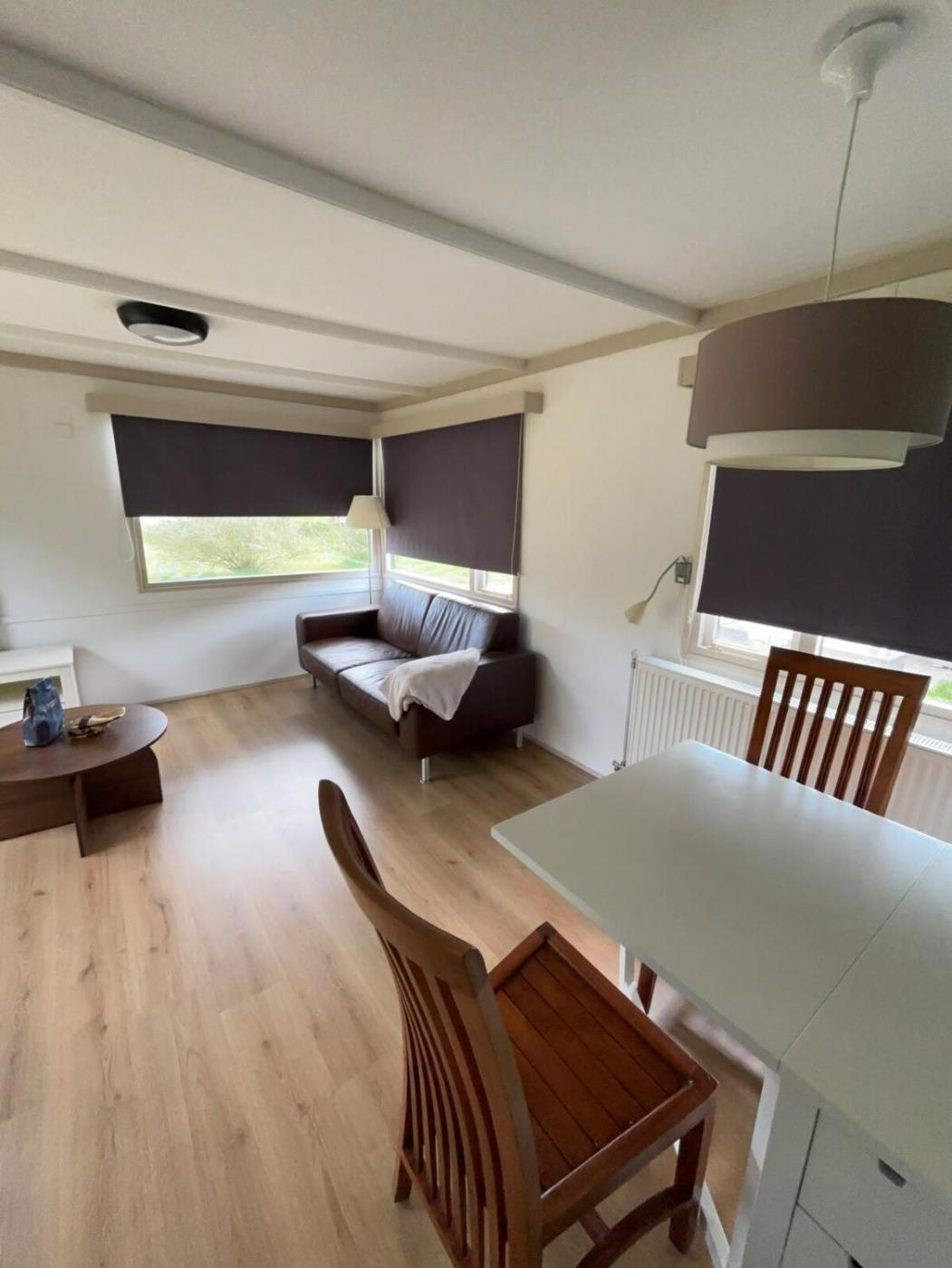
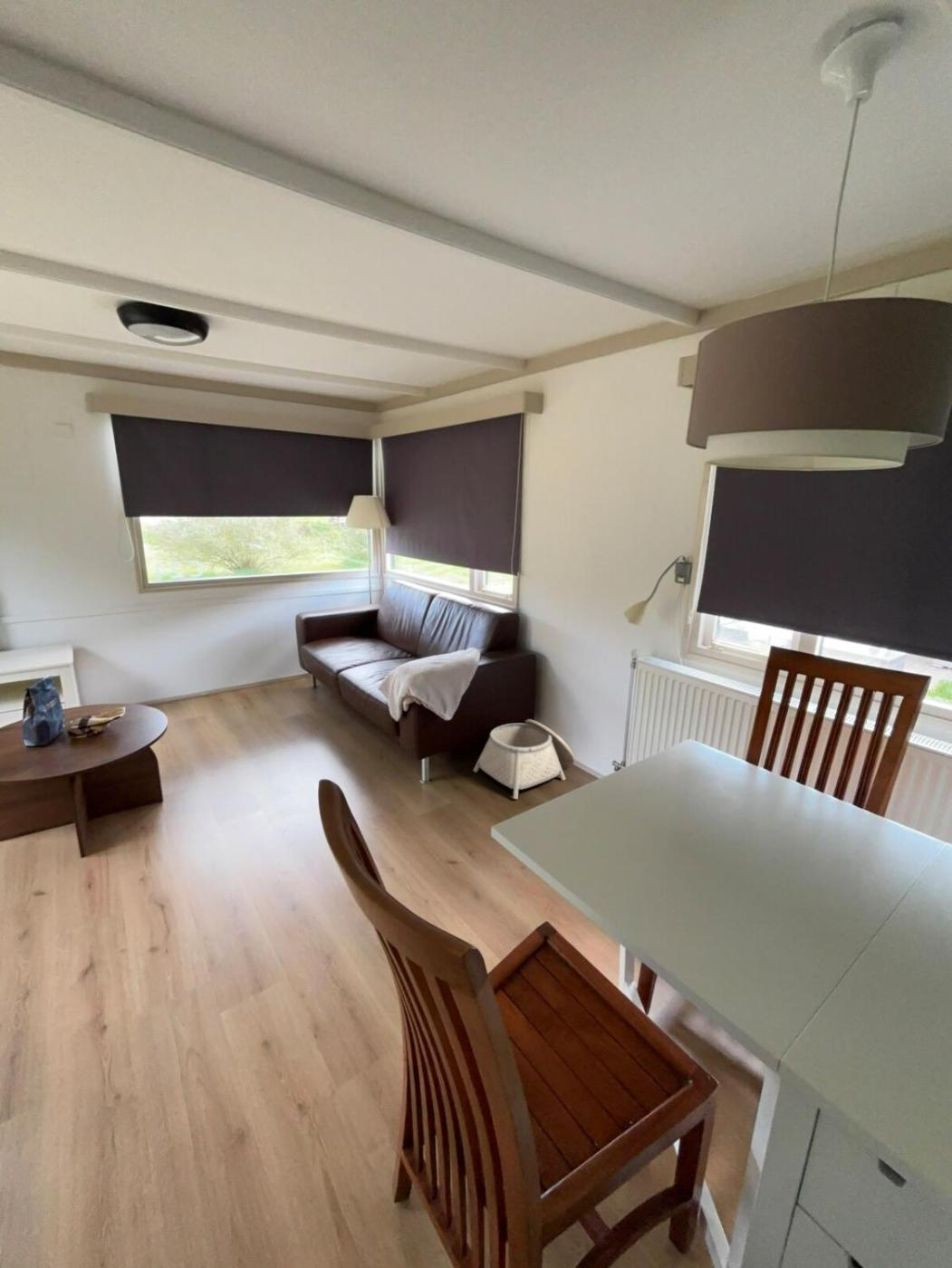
+ basket (530, 748)
